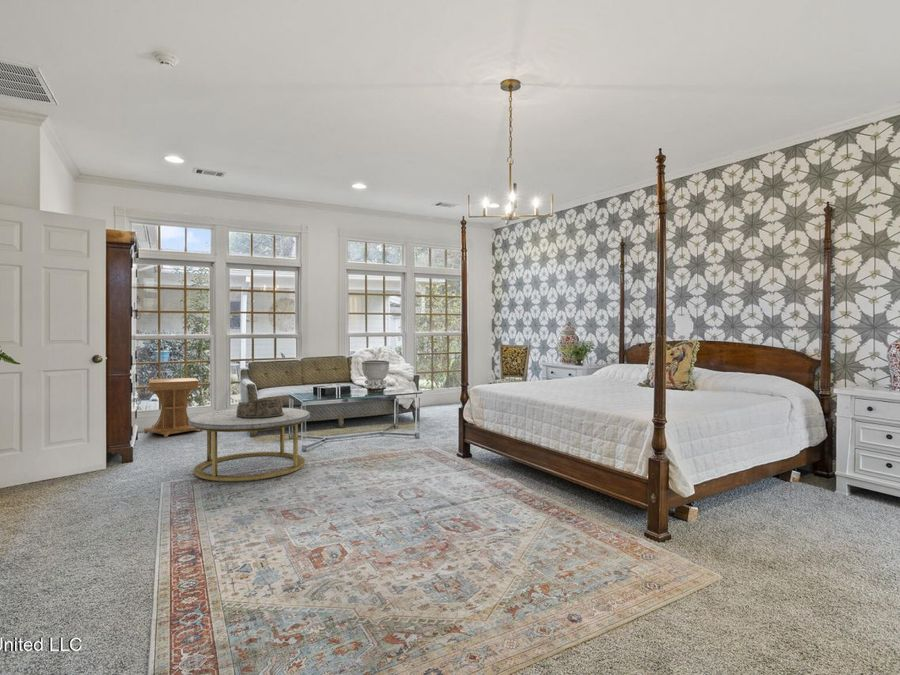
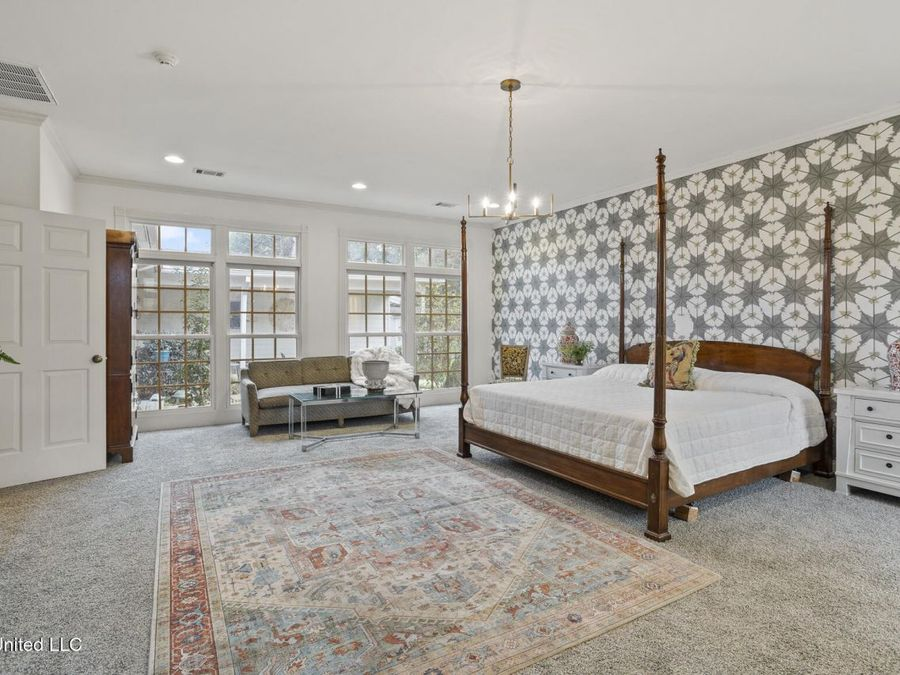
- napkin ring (260, 407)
- side table (173, 406)
- coffee table (251, 430)
